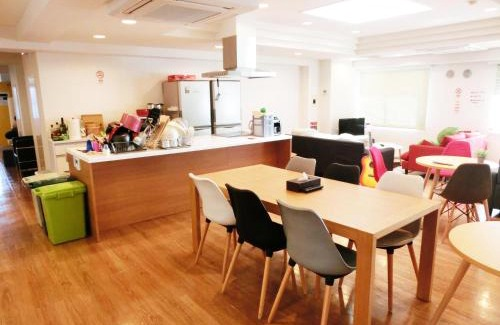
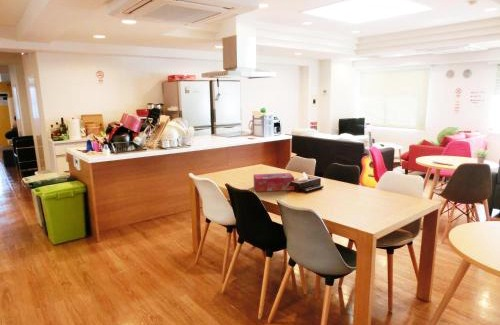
+ tissue box (273, 182)
